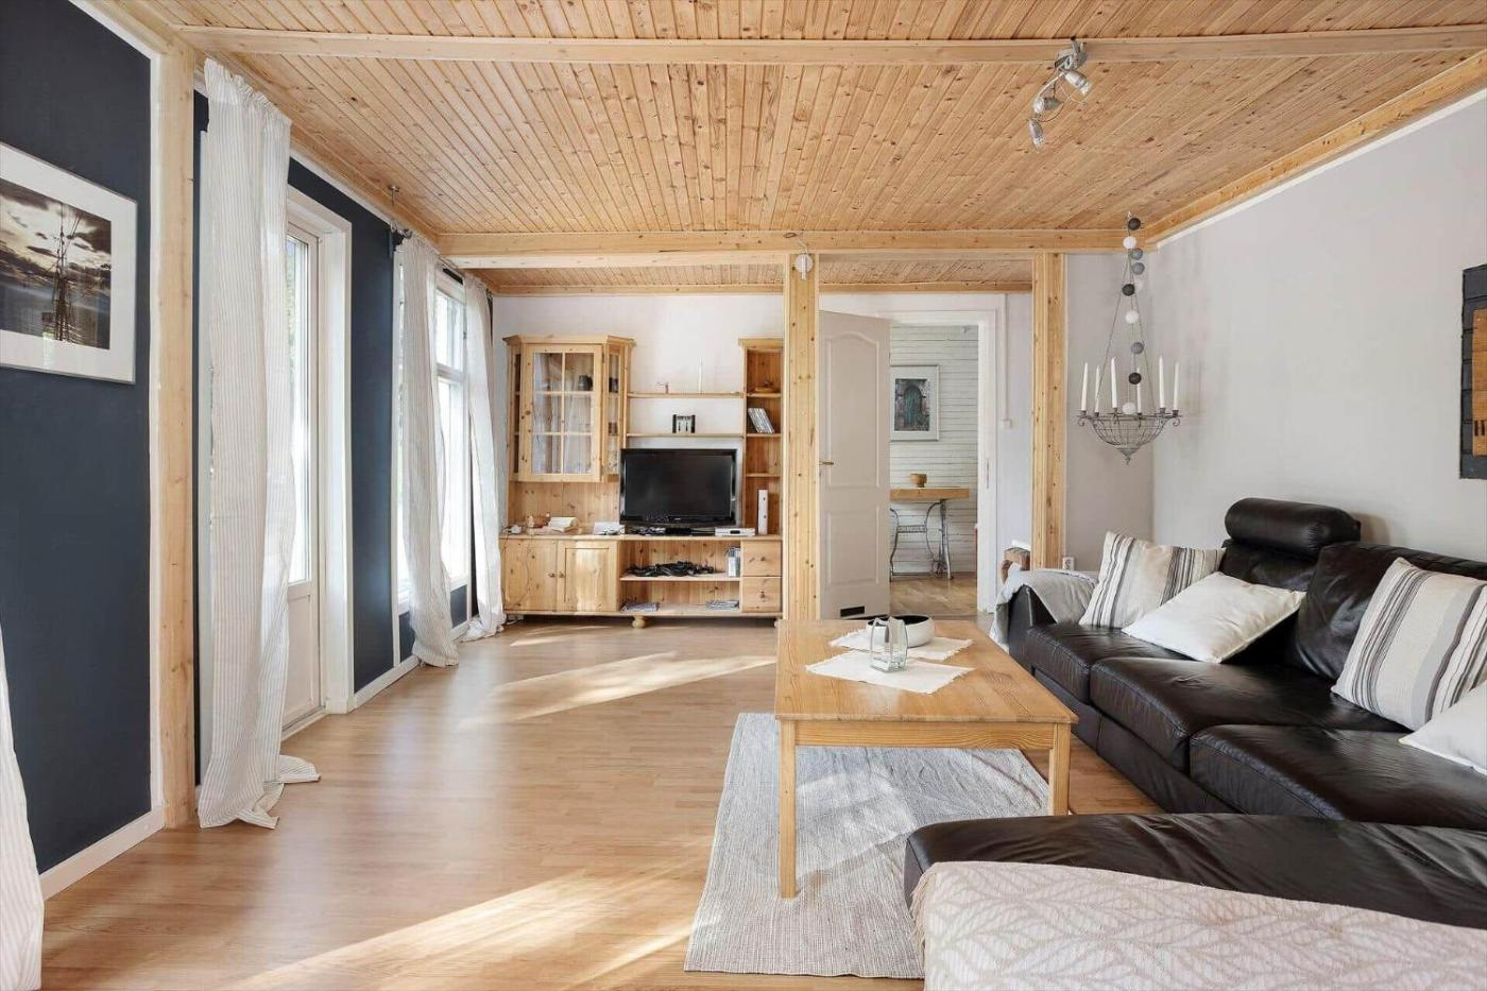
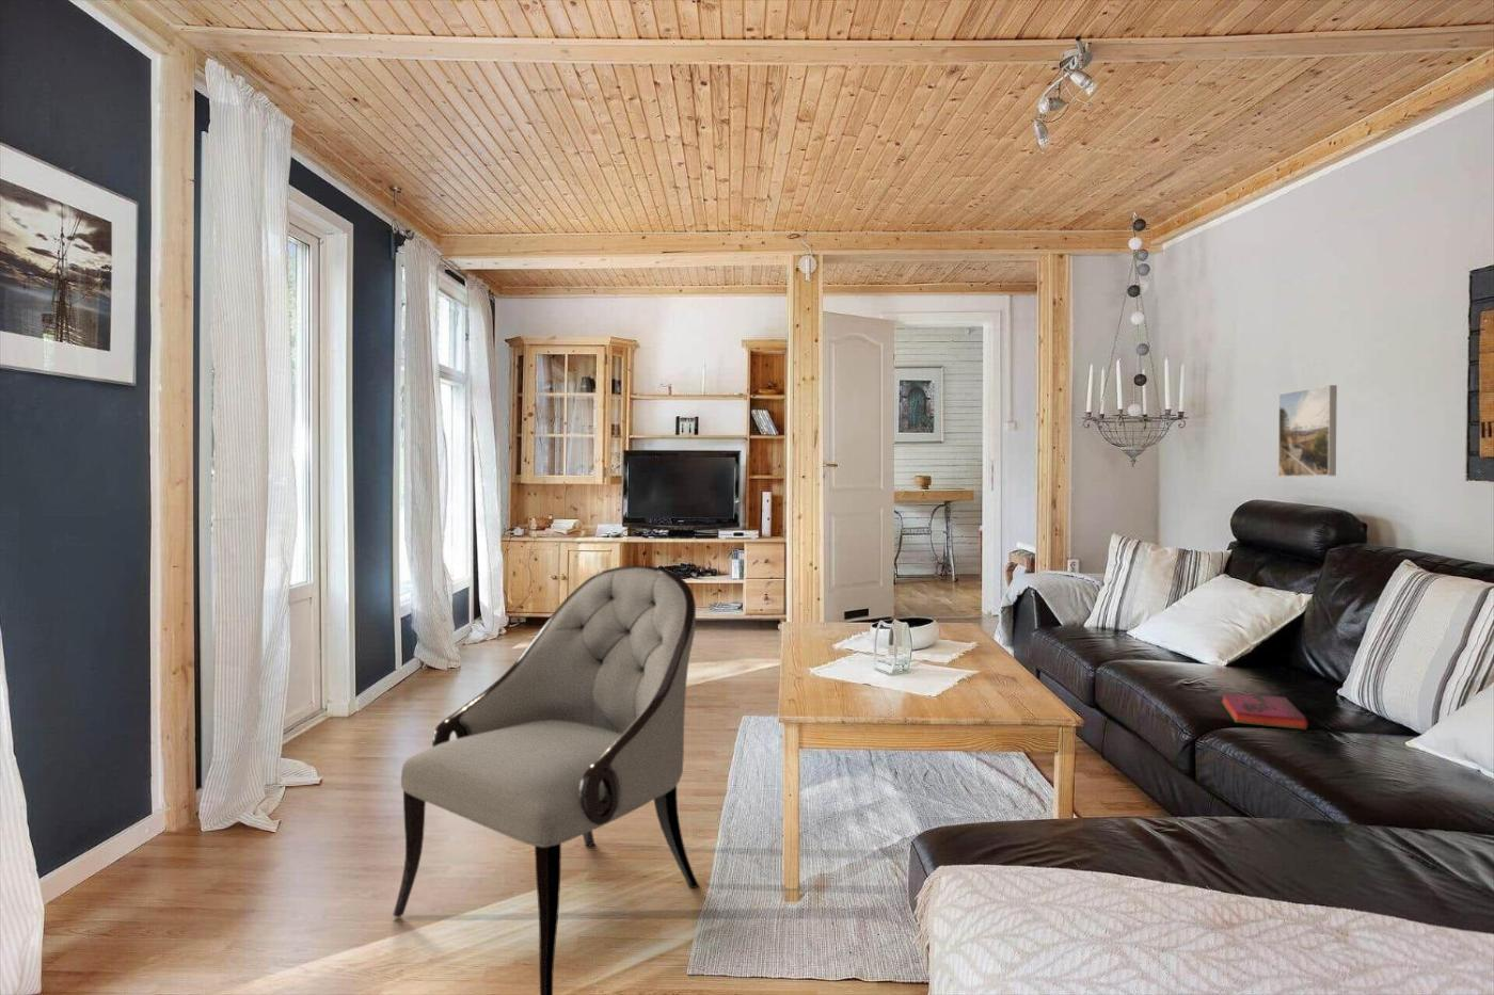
+ hardback book (1262, 710)
+ armchair (565, 740)
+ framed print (1305, 433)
